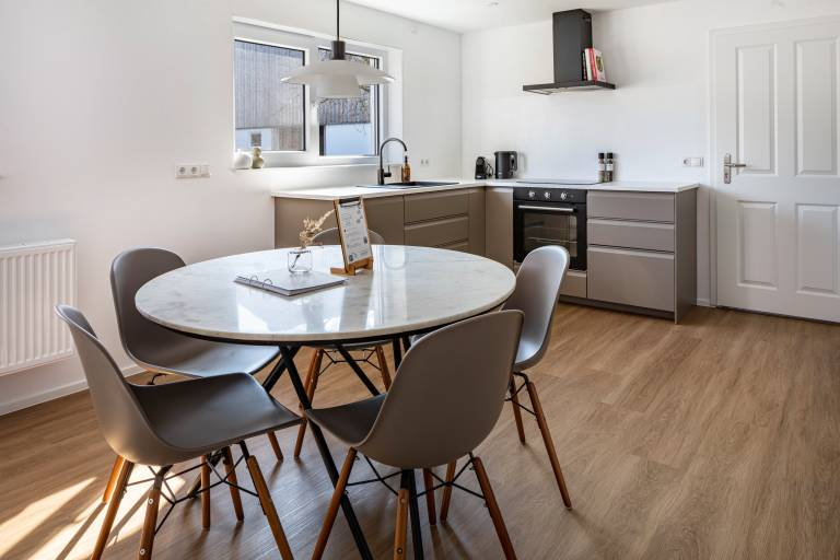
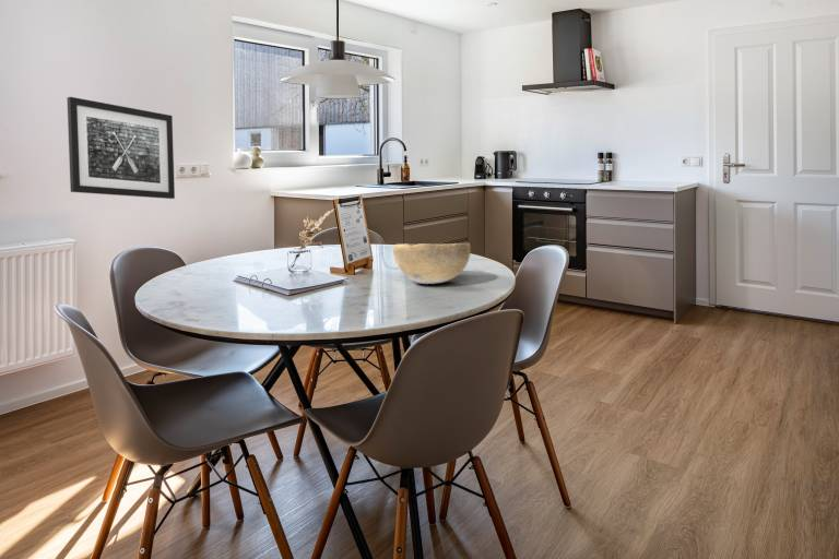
+ wall art (123, 151)
+ decorative bowl (432, 263)
